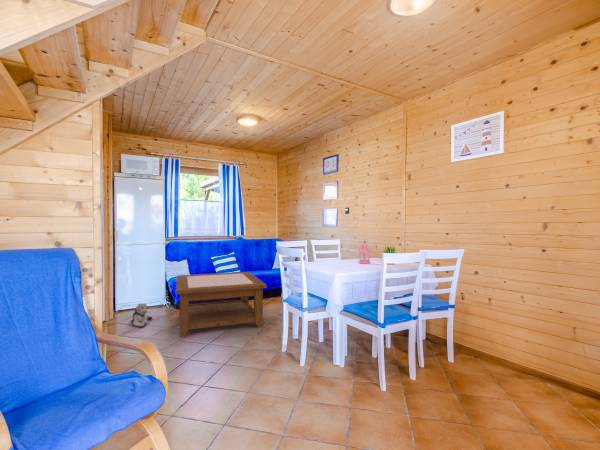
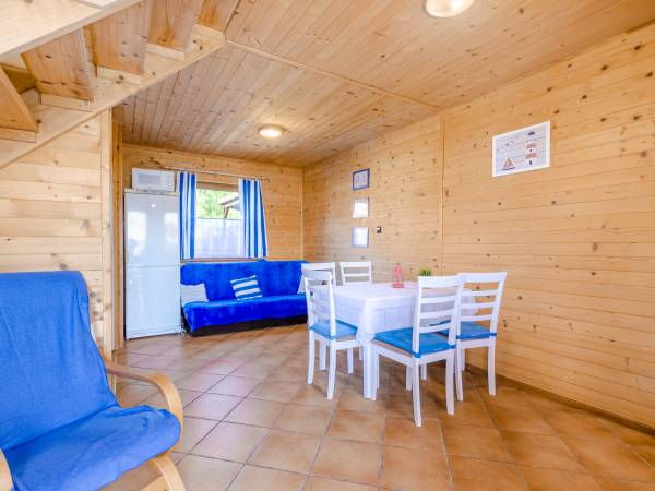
- coffee table (218, 298)
- plush toy (142, 312)
